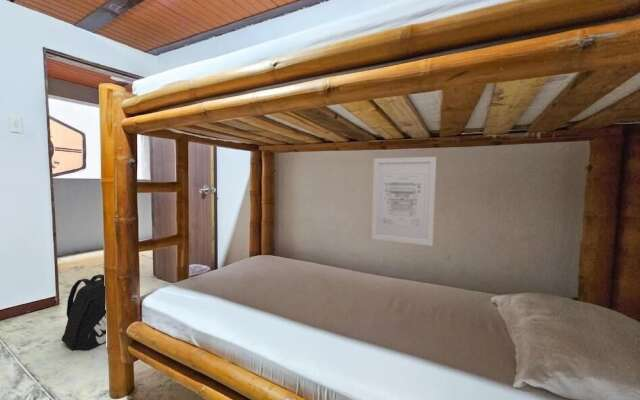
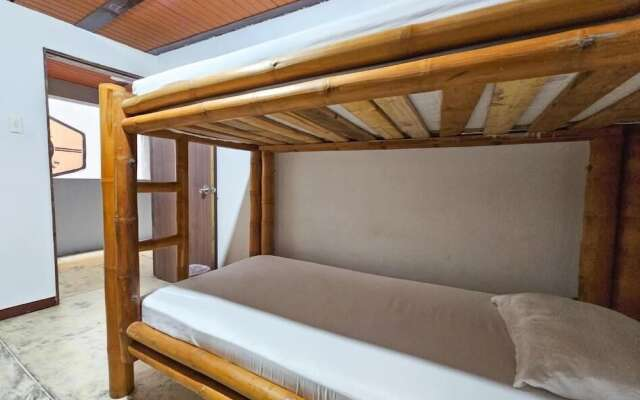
- backpack (94, 306)
- wall art (402, 200)
